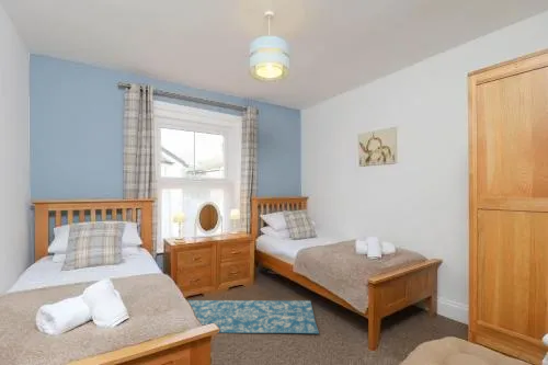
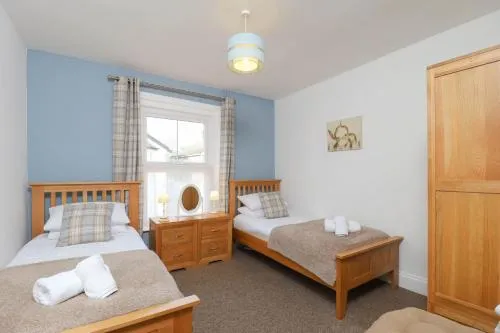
- rug (246, 315)
